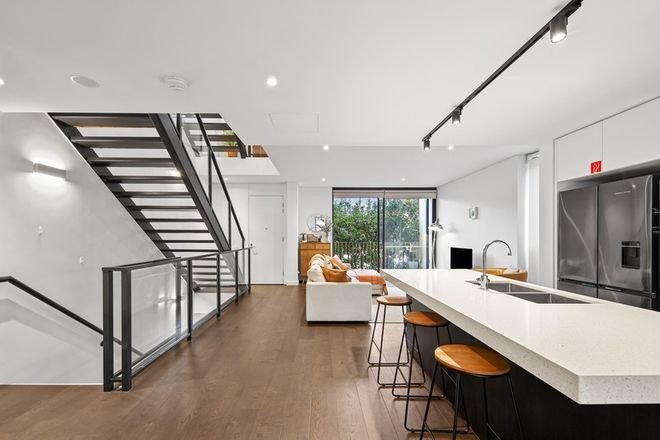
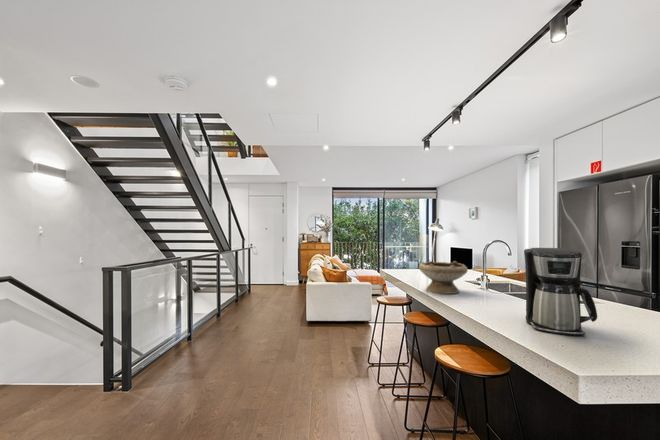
+ bowl (442, 276)
+ coffee maker (558, 286)
